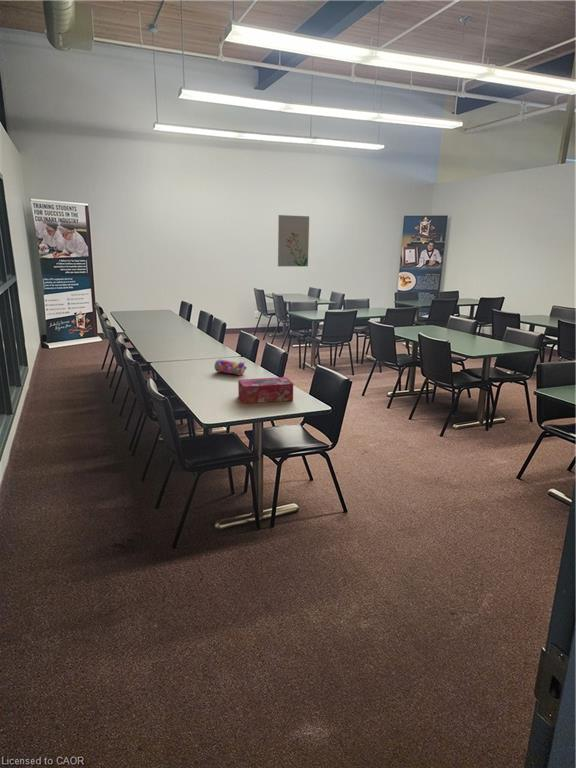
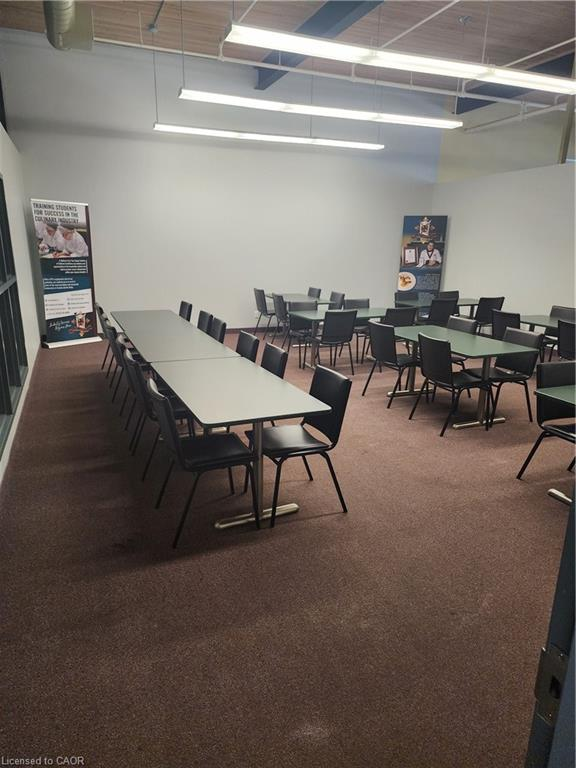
- wall art (293, 241)
- tissue box (265, 389)
- pencil case (230, 366)
